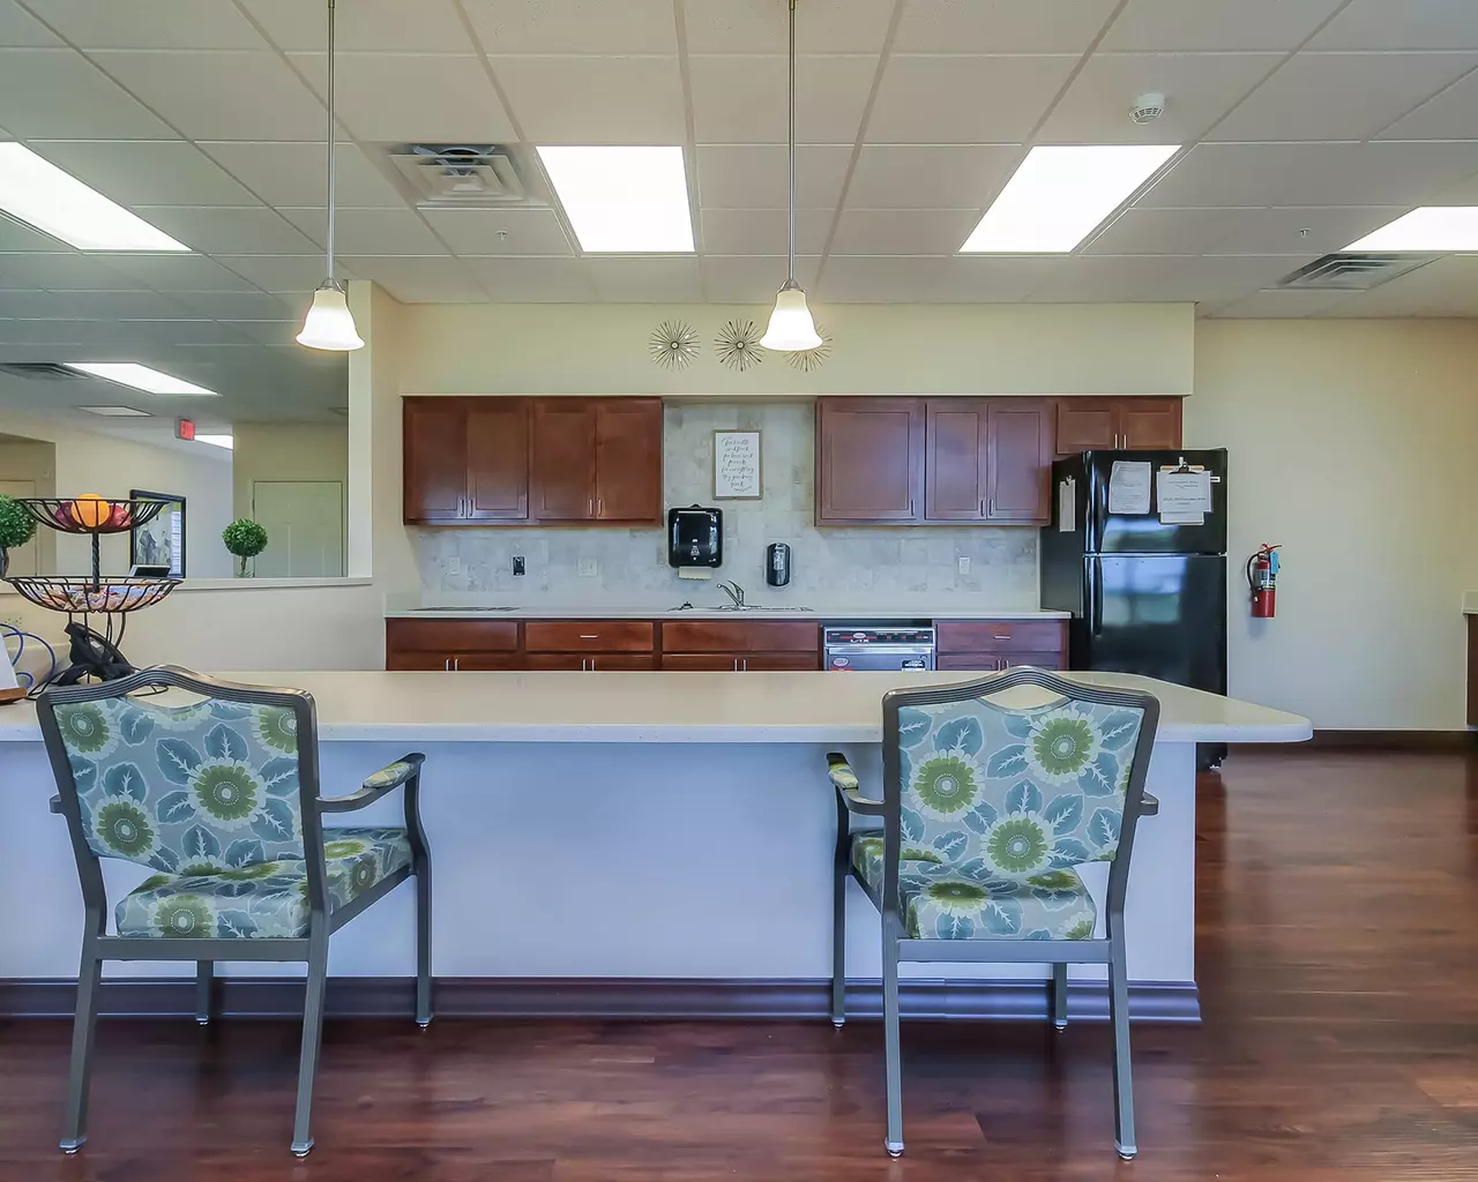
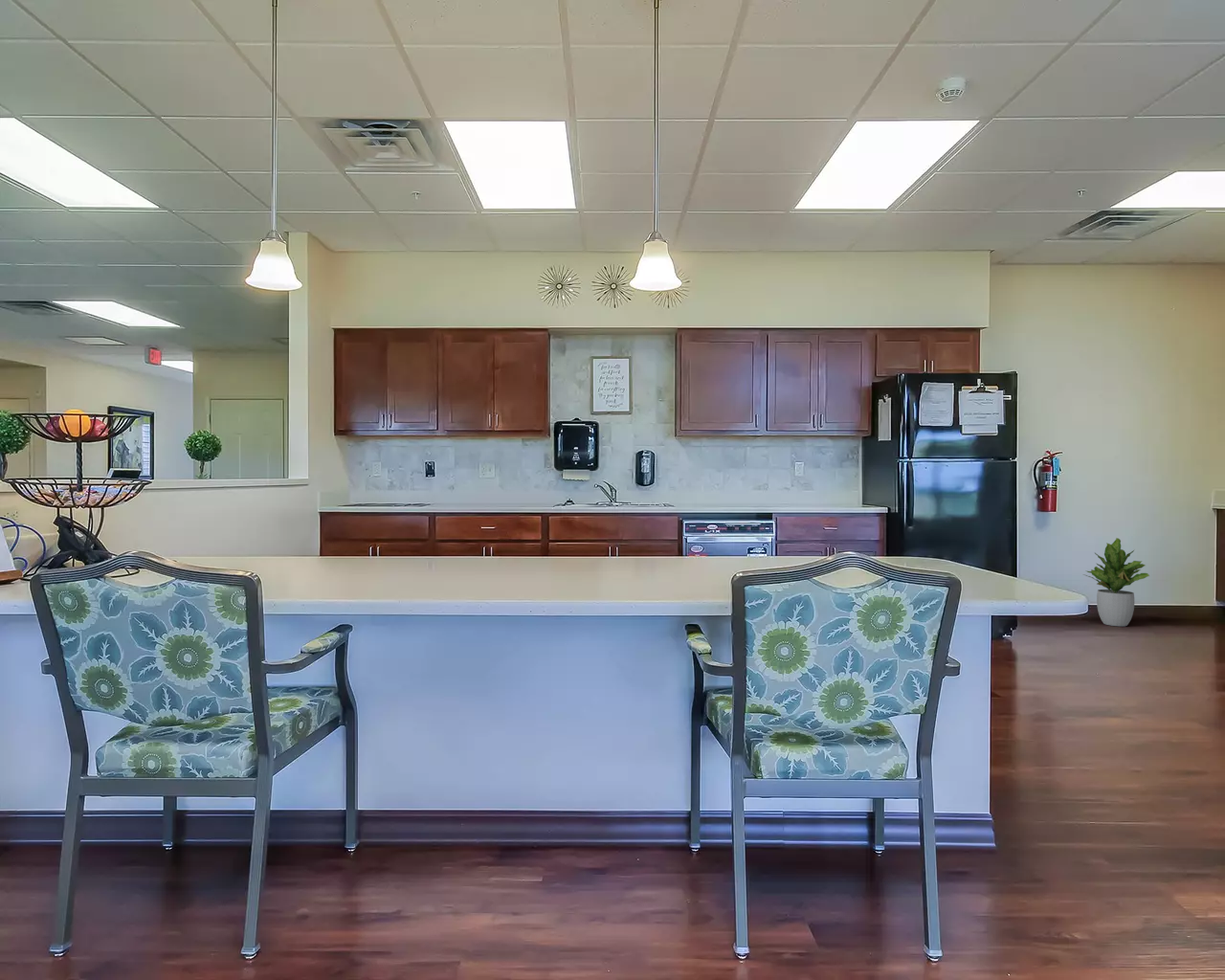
+ potted plant (1115, 581)
